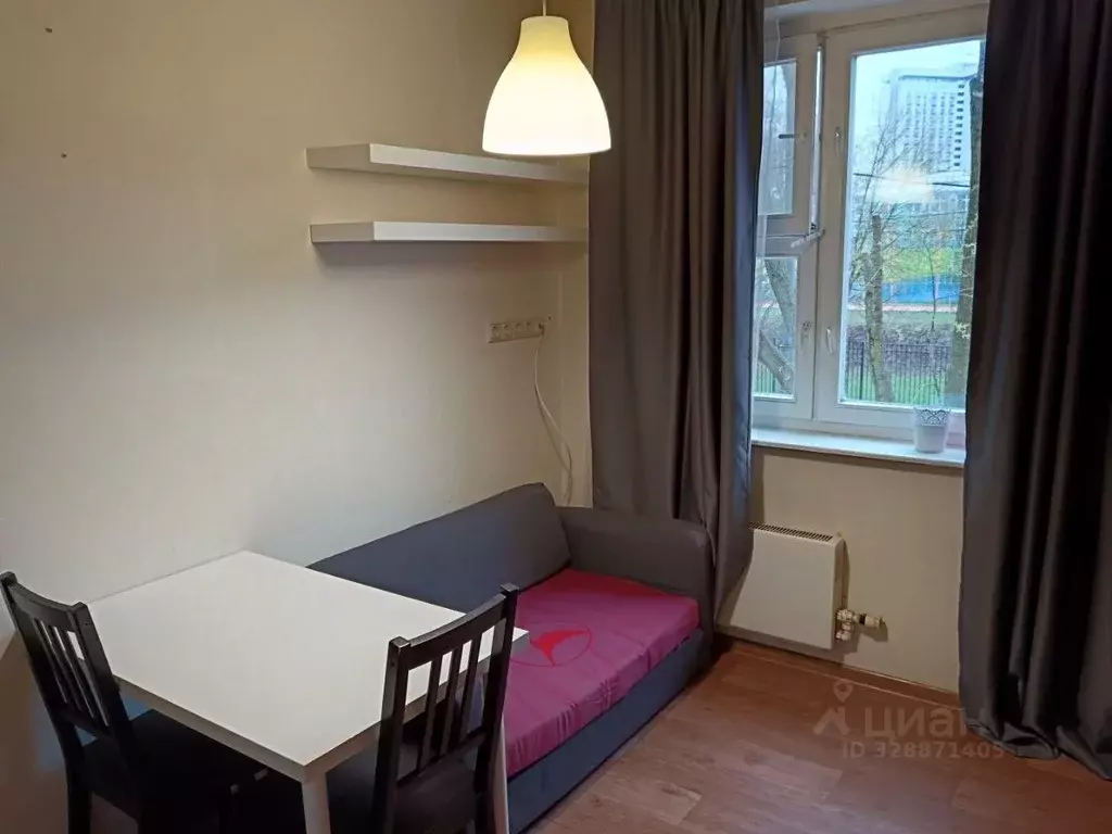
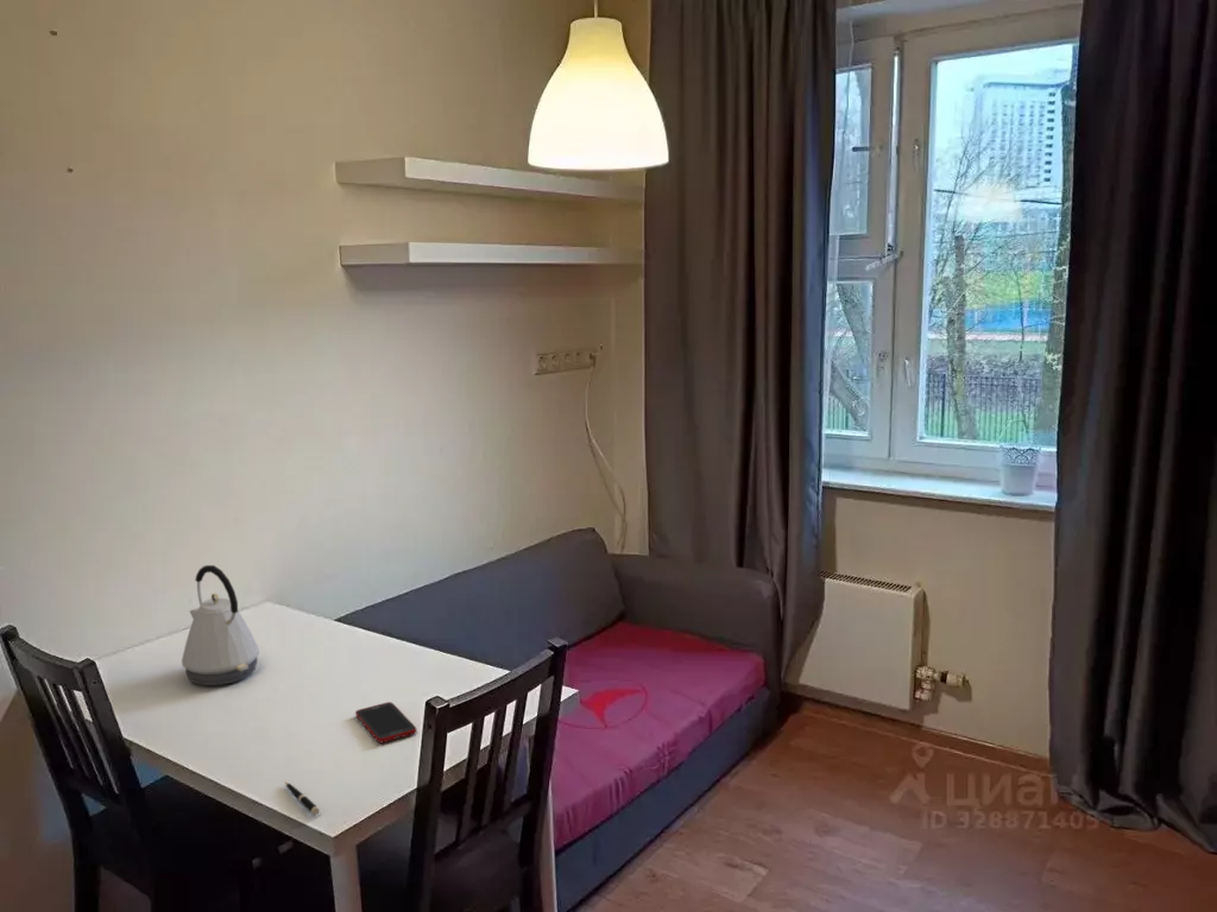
+ kettle (215, 620)
+ cell phone (385, 721)
+ pen (299, 794)
